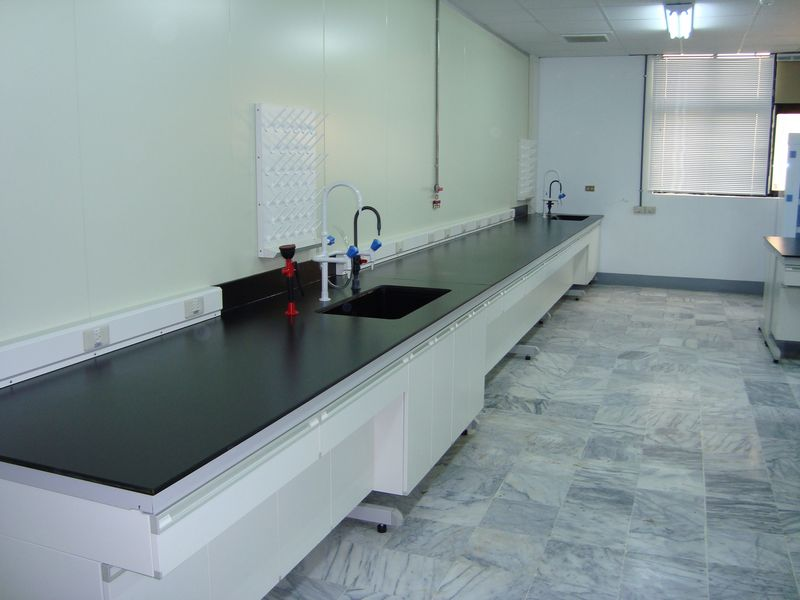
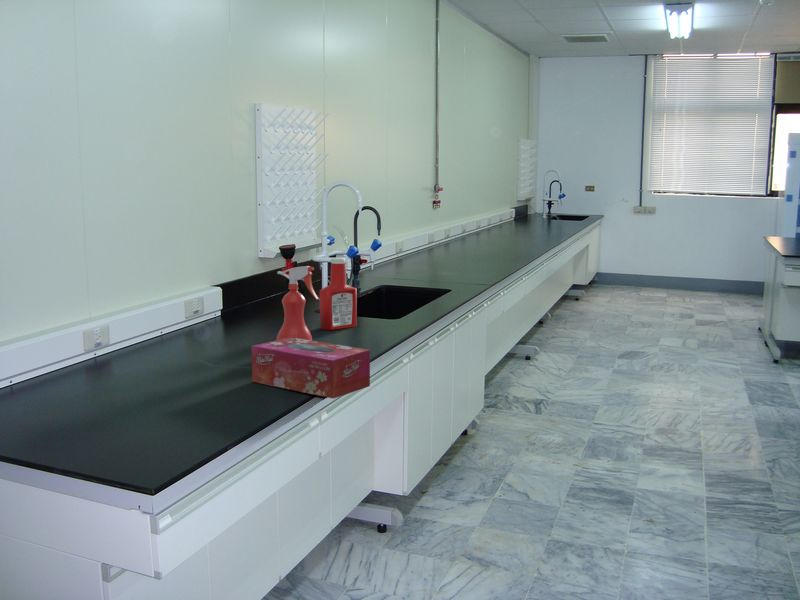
+ soap bottle (338, 293)
+ spray bottle (297, 311)
+ tissue box (310, 365)
